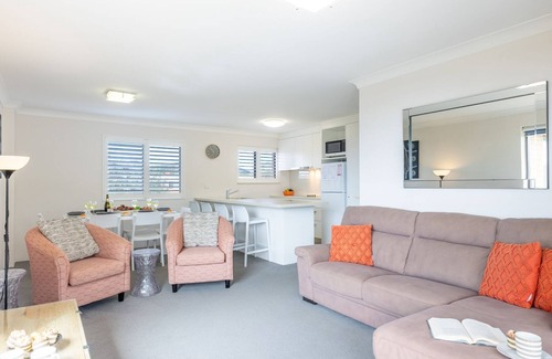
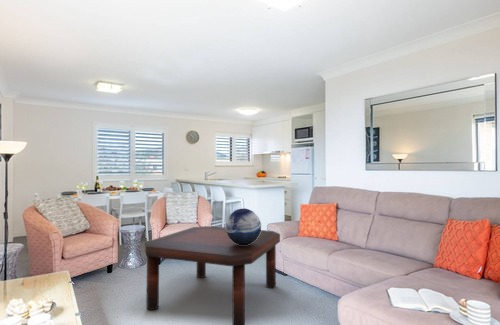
+ decorative orb (243, 226)
+ coffee table (216, 264)
